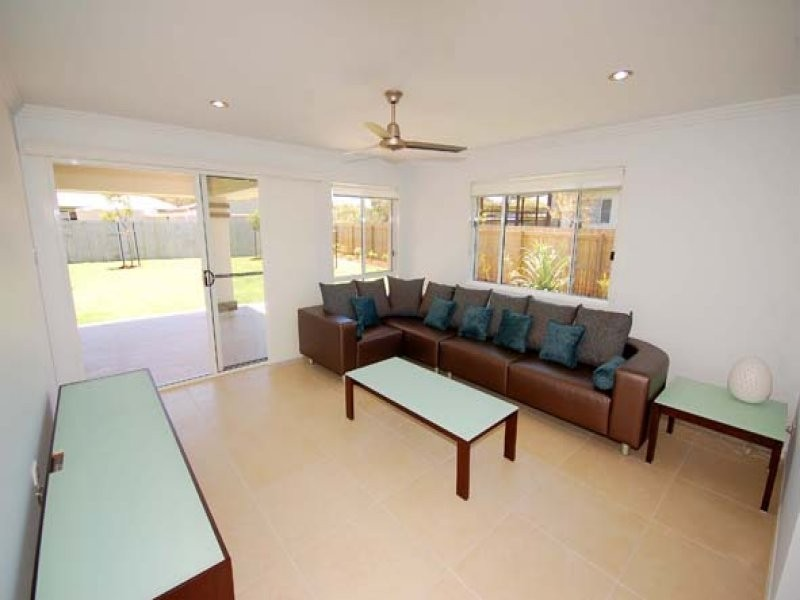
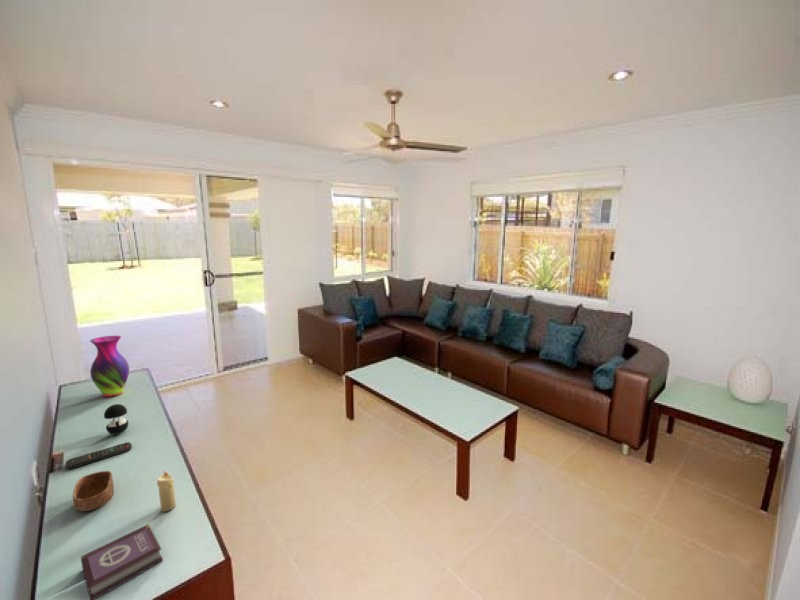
+ speaker (116, 417)
+ book (122, 558)
+ remote control (100, 454)
+ candle (166, 488)
+ bowl (93, 492)
+ vase (109, 366)
